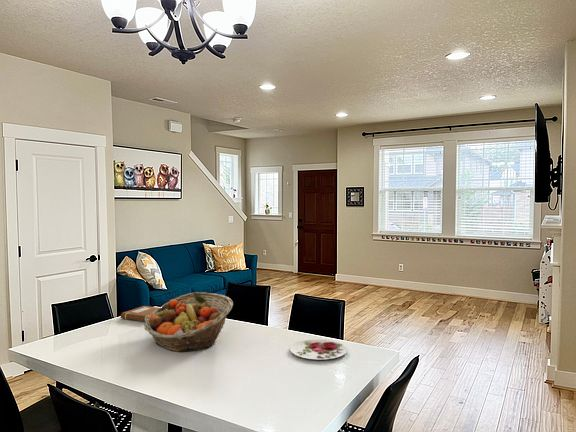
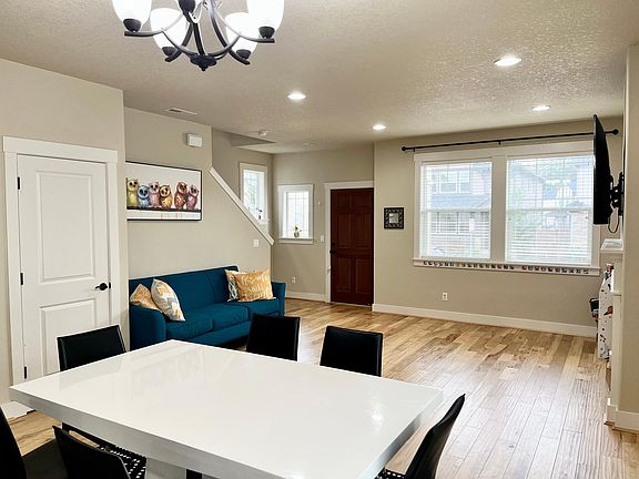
- notebook (146, 314)
- fruit basket (189, 320)
- plate (318, 348)
